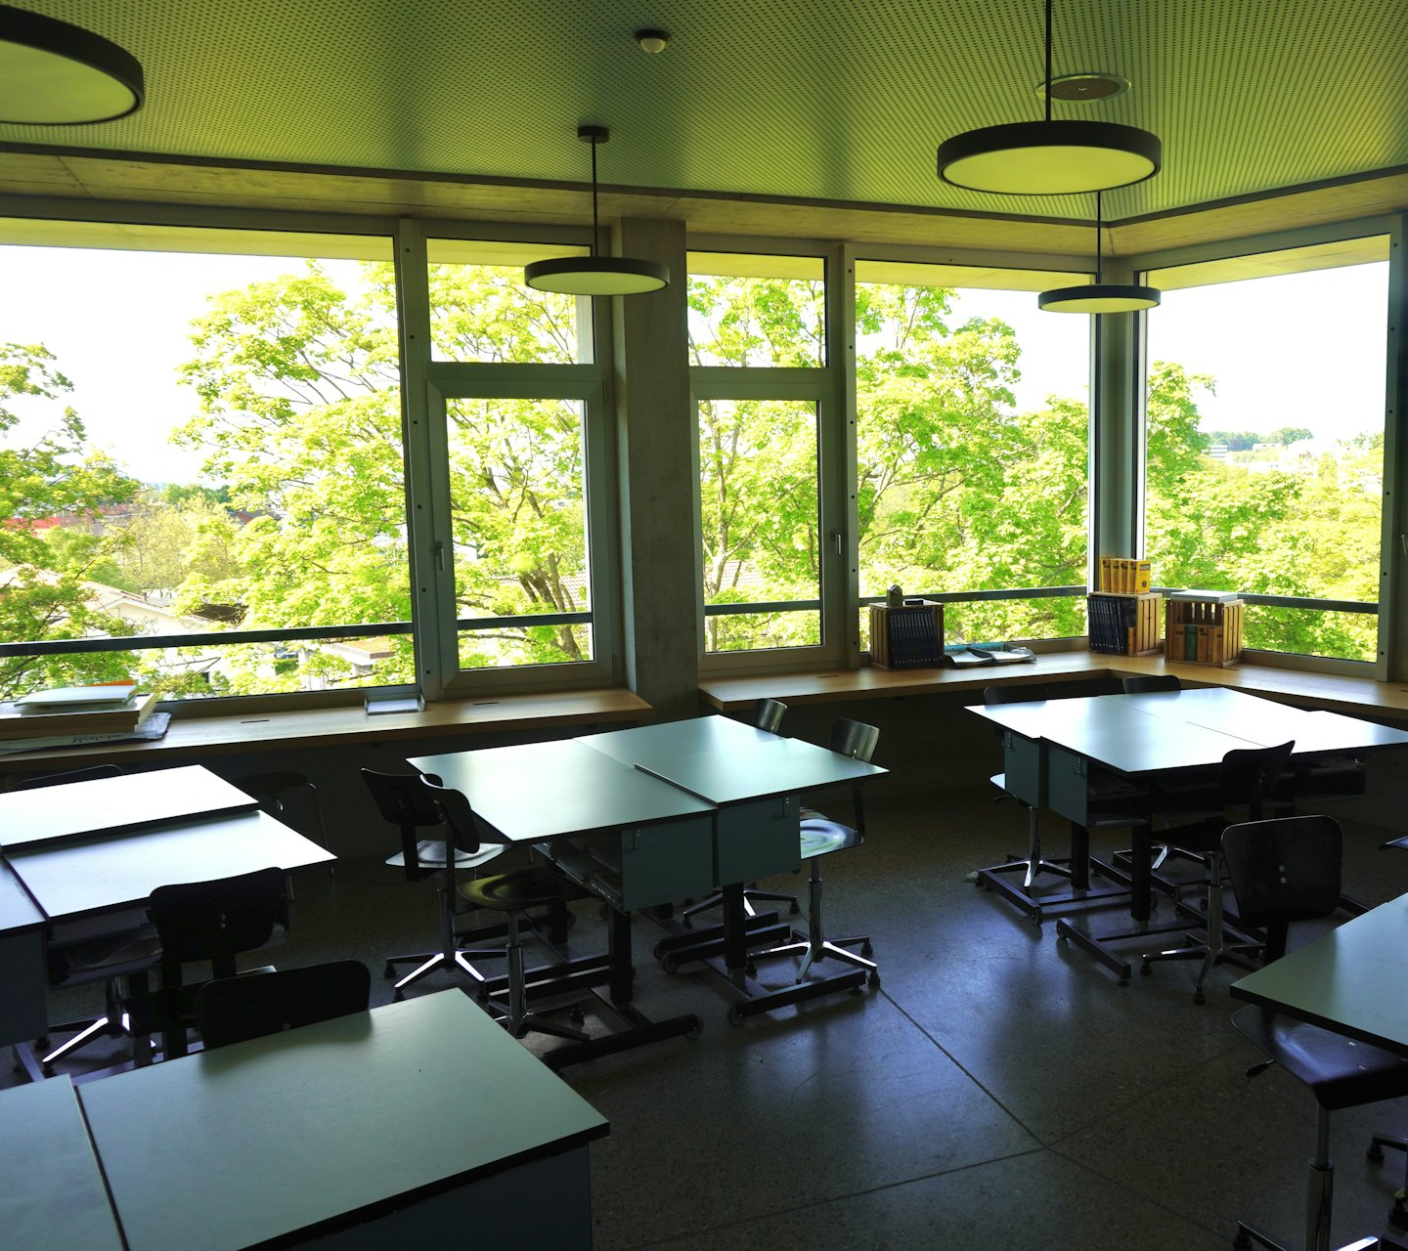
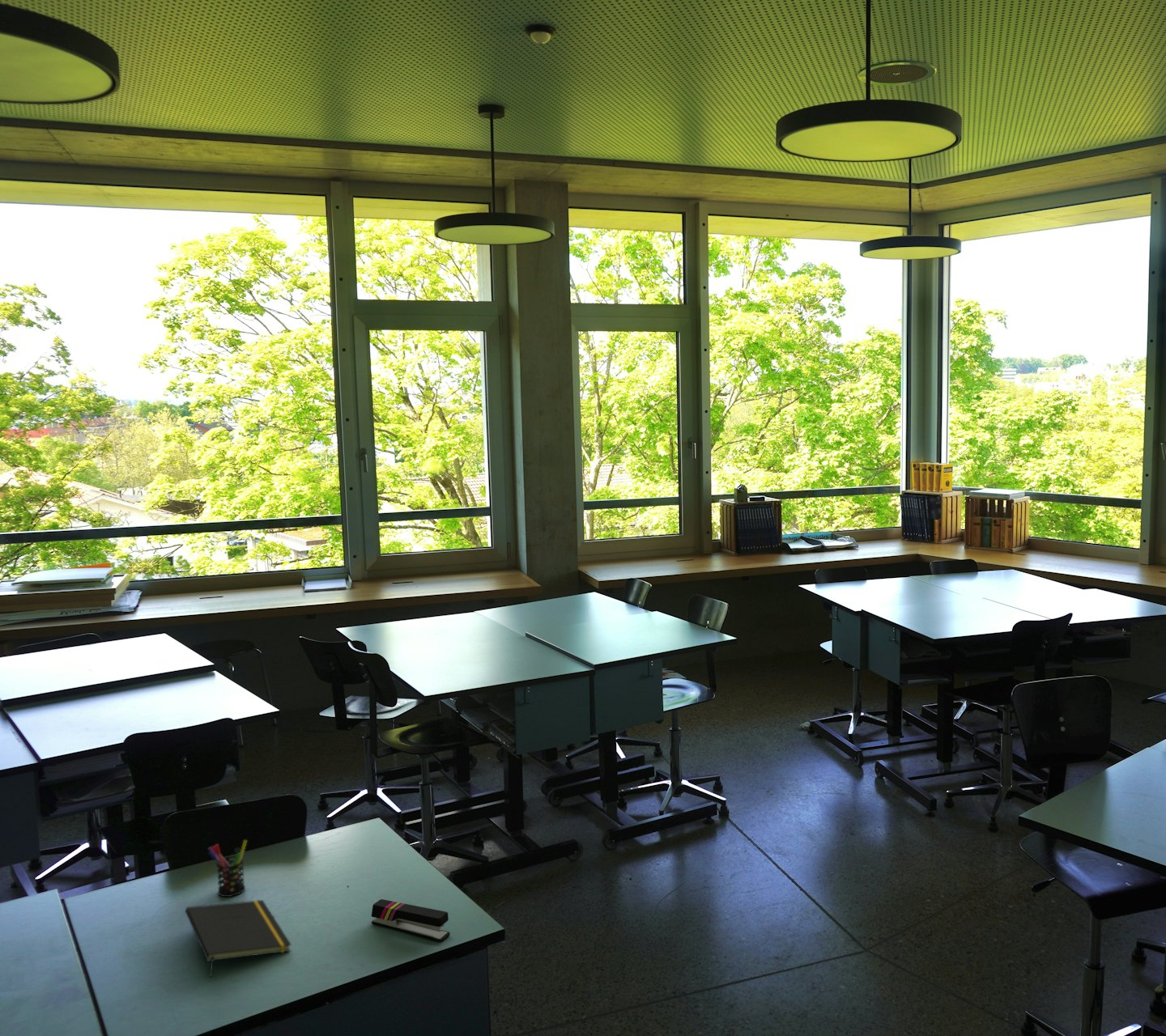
+ stapler (409, 918)
+ notepad (236, 928)
+ pen holder (230, 866)
